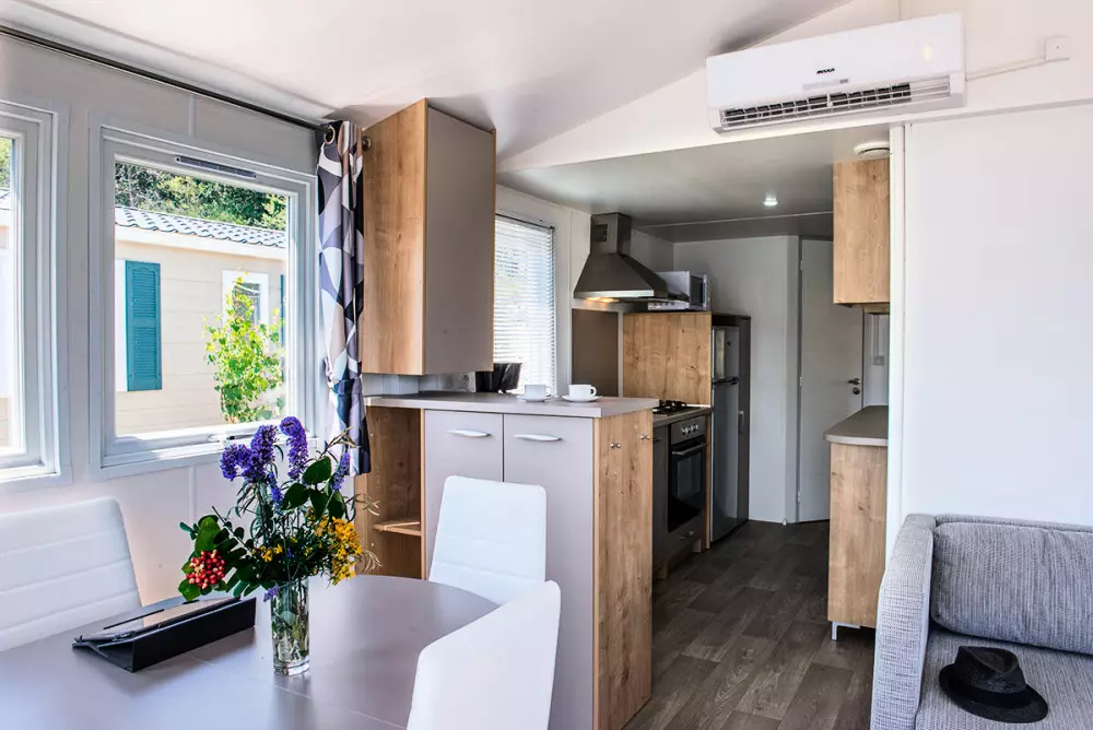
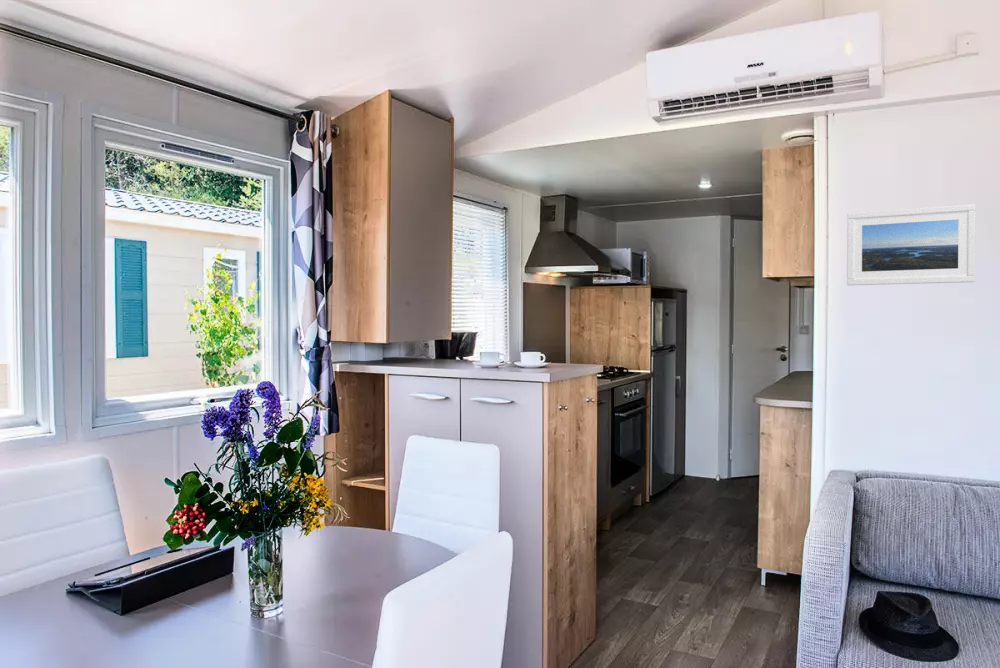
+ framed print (908, 246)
